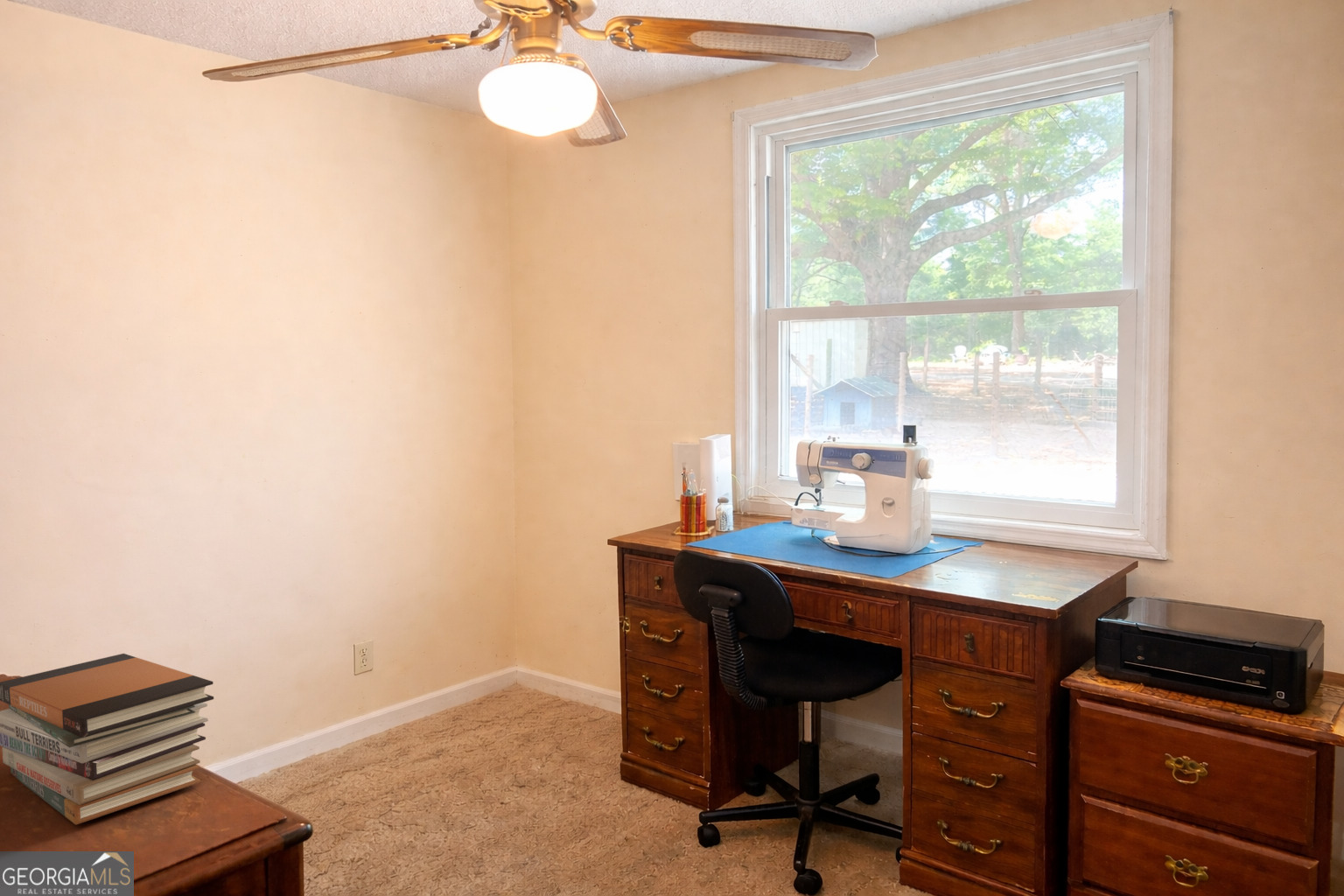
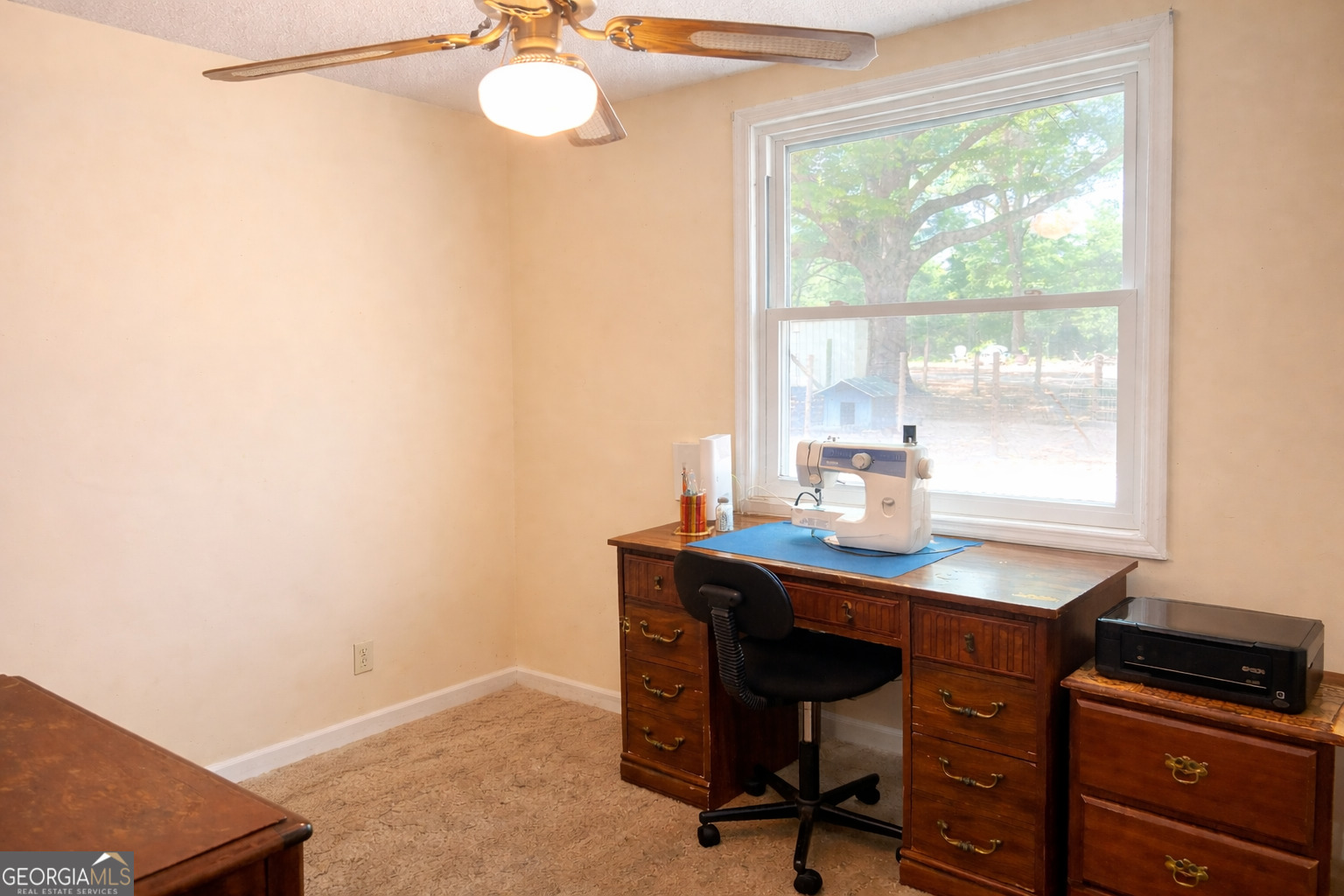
- book stack (103, 730)
